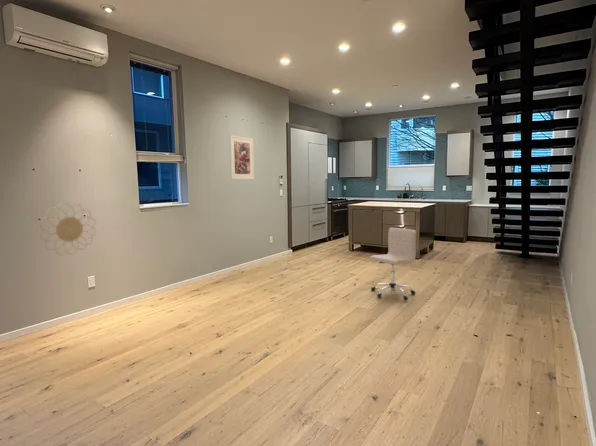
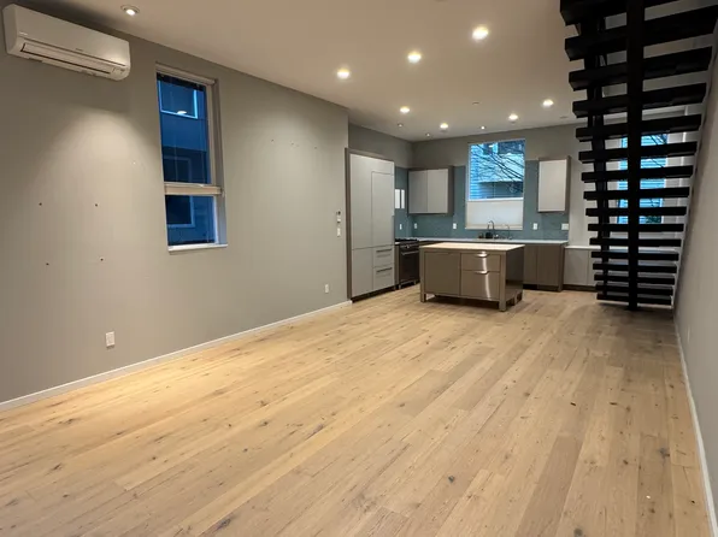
- chair (391, 262)
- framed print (242, 158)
- decorative wall piece (69, 228)
